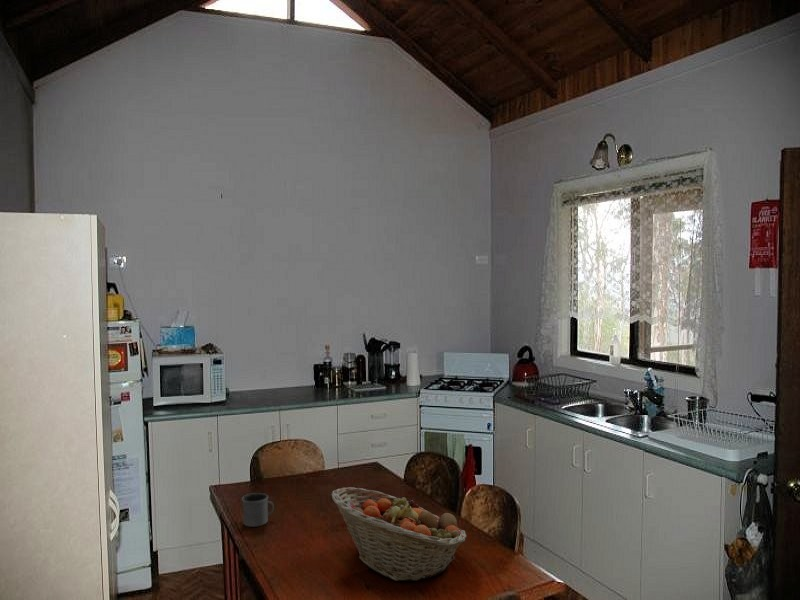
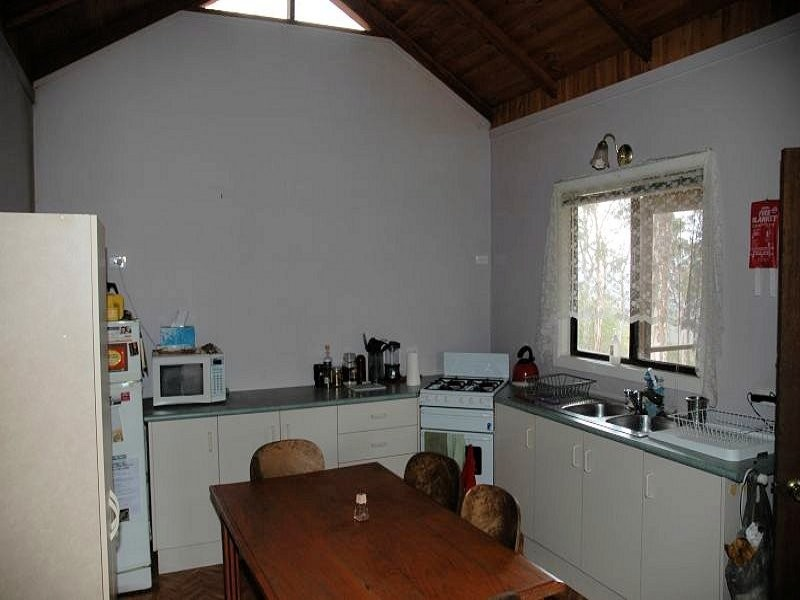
- mug (258, 509)
- fruit basket (397, 525)
